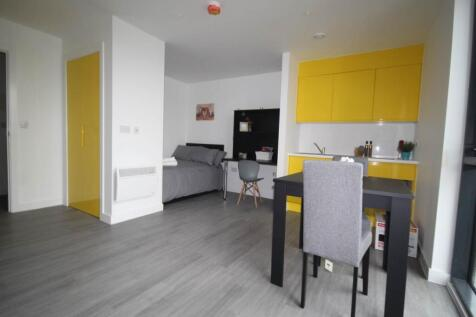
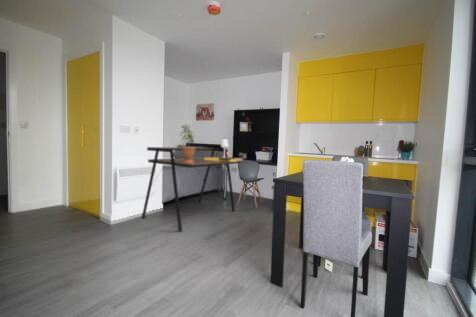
+ cocktail glass (223, 148)
+ potted plant (187, 141)
+ desk (203, 182)
